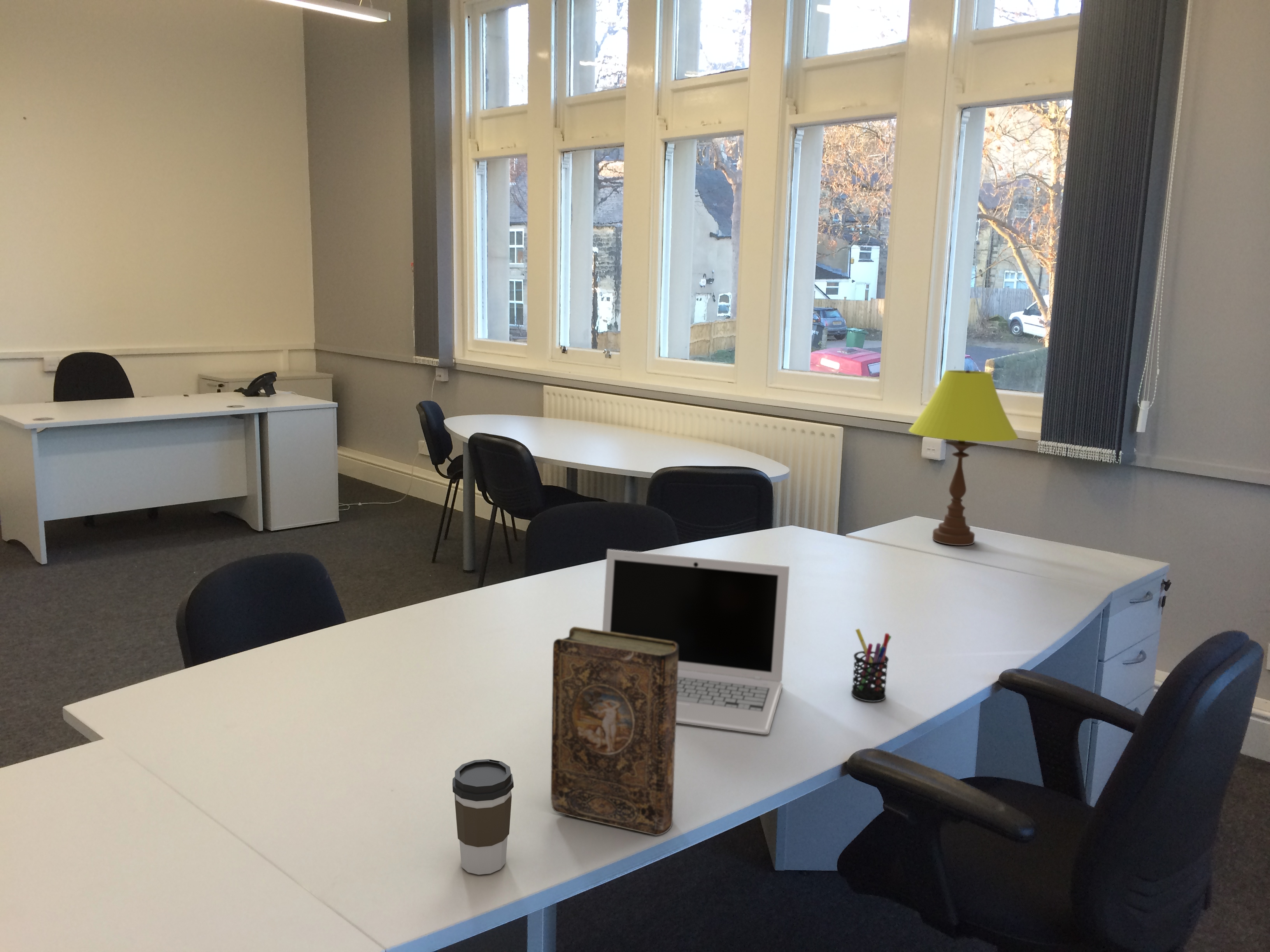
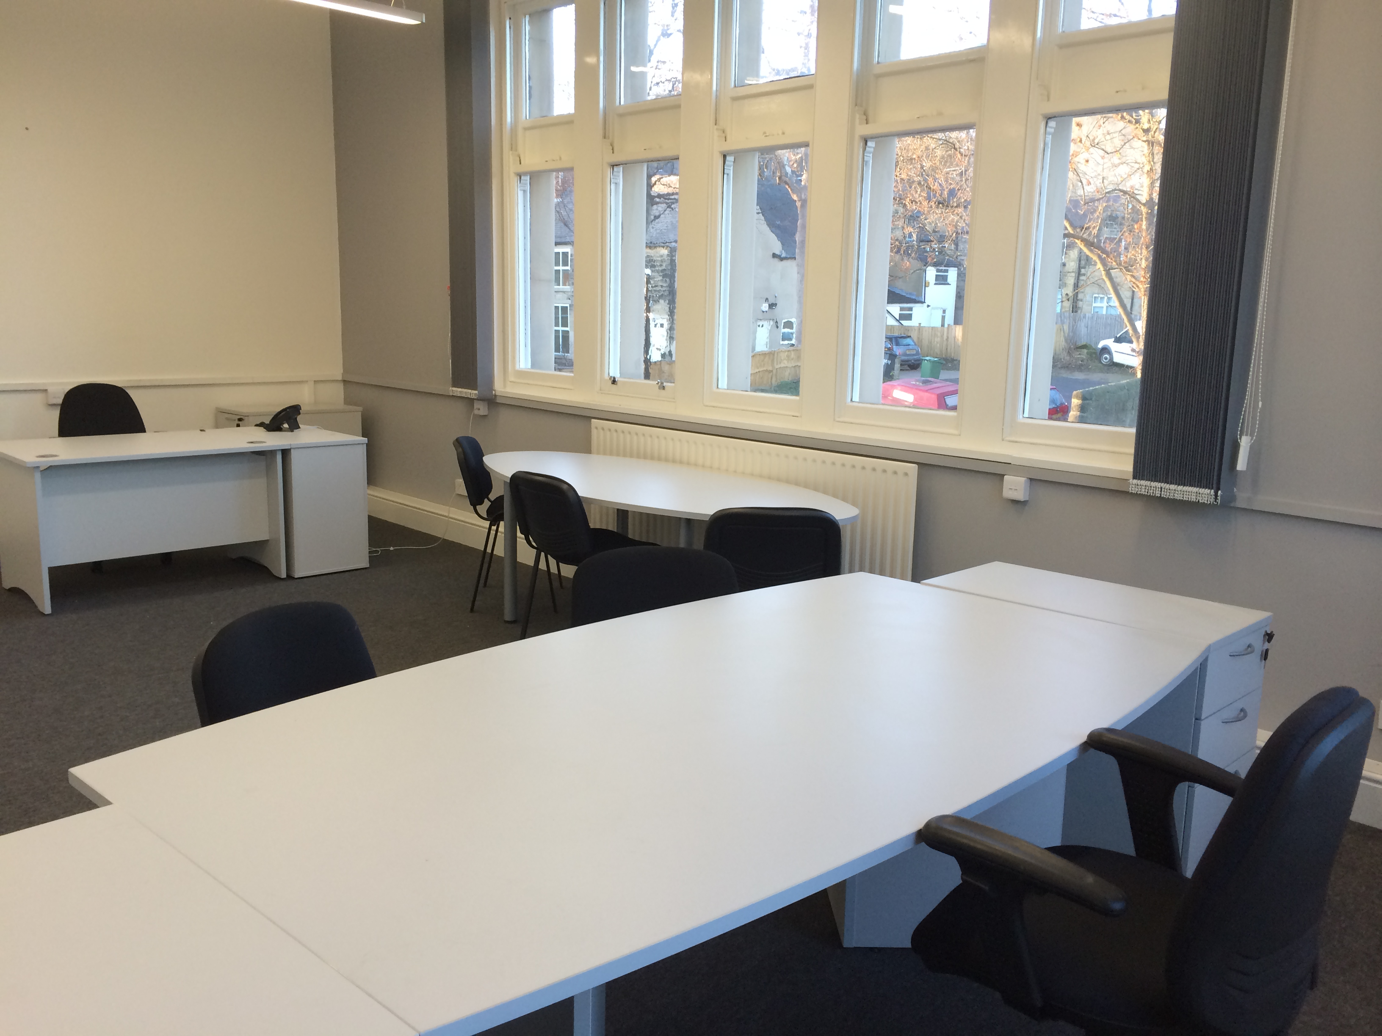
- laptop (681, 635)
- pen holder (875, 662)
- coffee cup (483, 817)
- book (616, 729)
- table lamp (960, 457)
